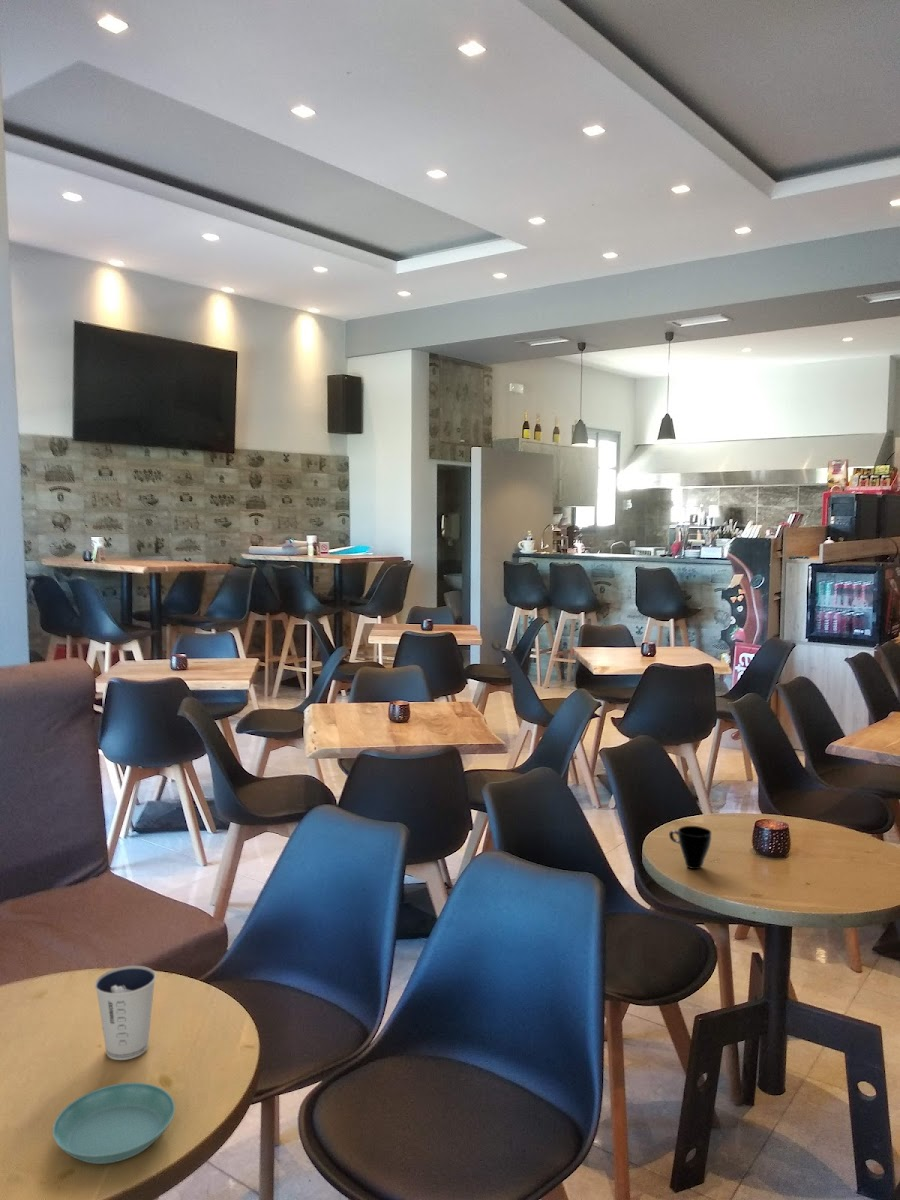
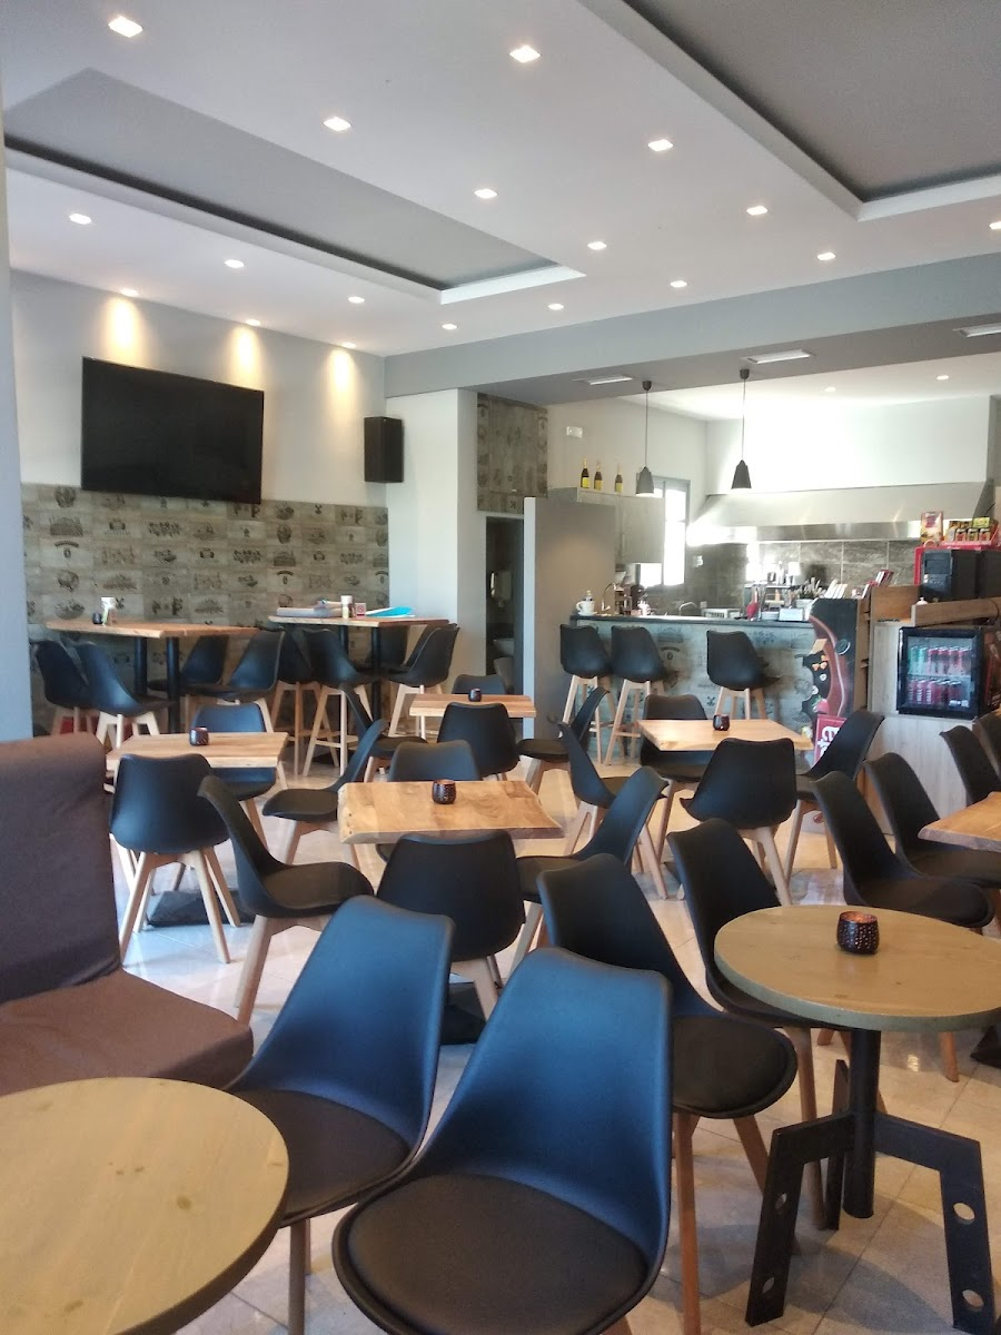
- saucer (115, 1126)
- cup (689, 847)
- dixie cup (126, 1014)
